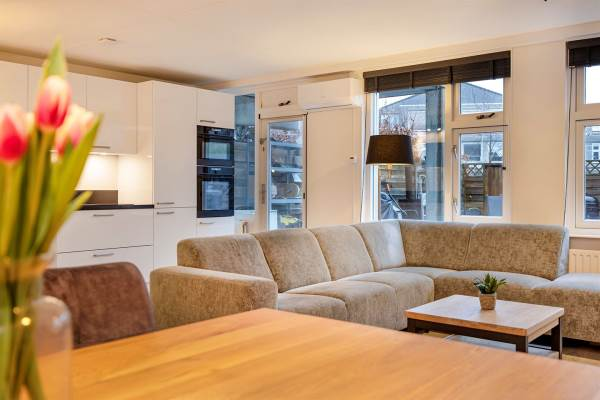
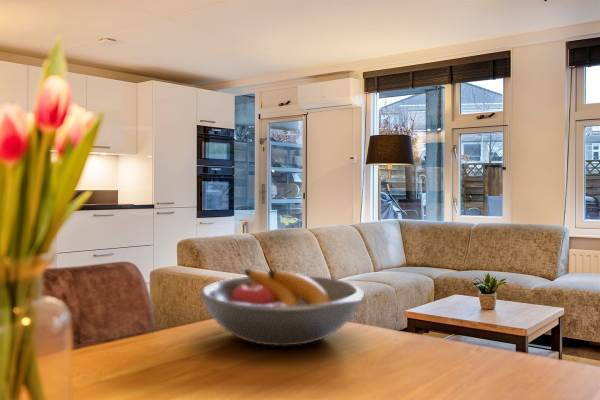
+ fruit bowl (281, 306)
